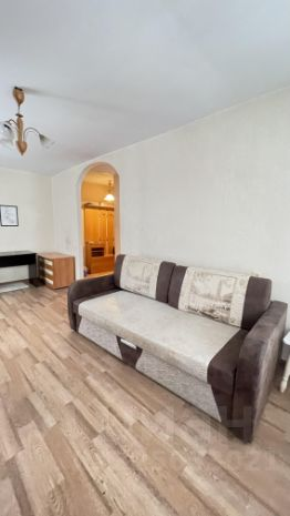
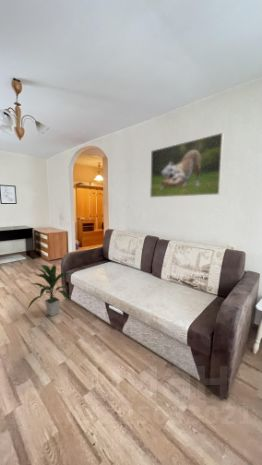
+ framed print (181, 170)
+ indoor plant (49, 288)
